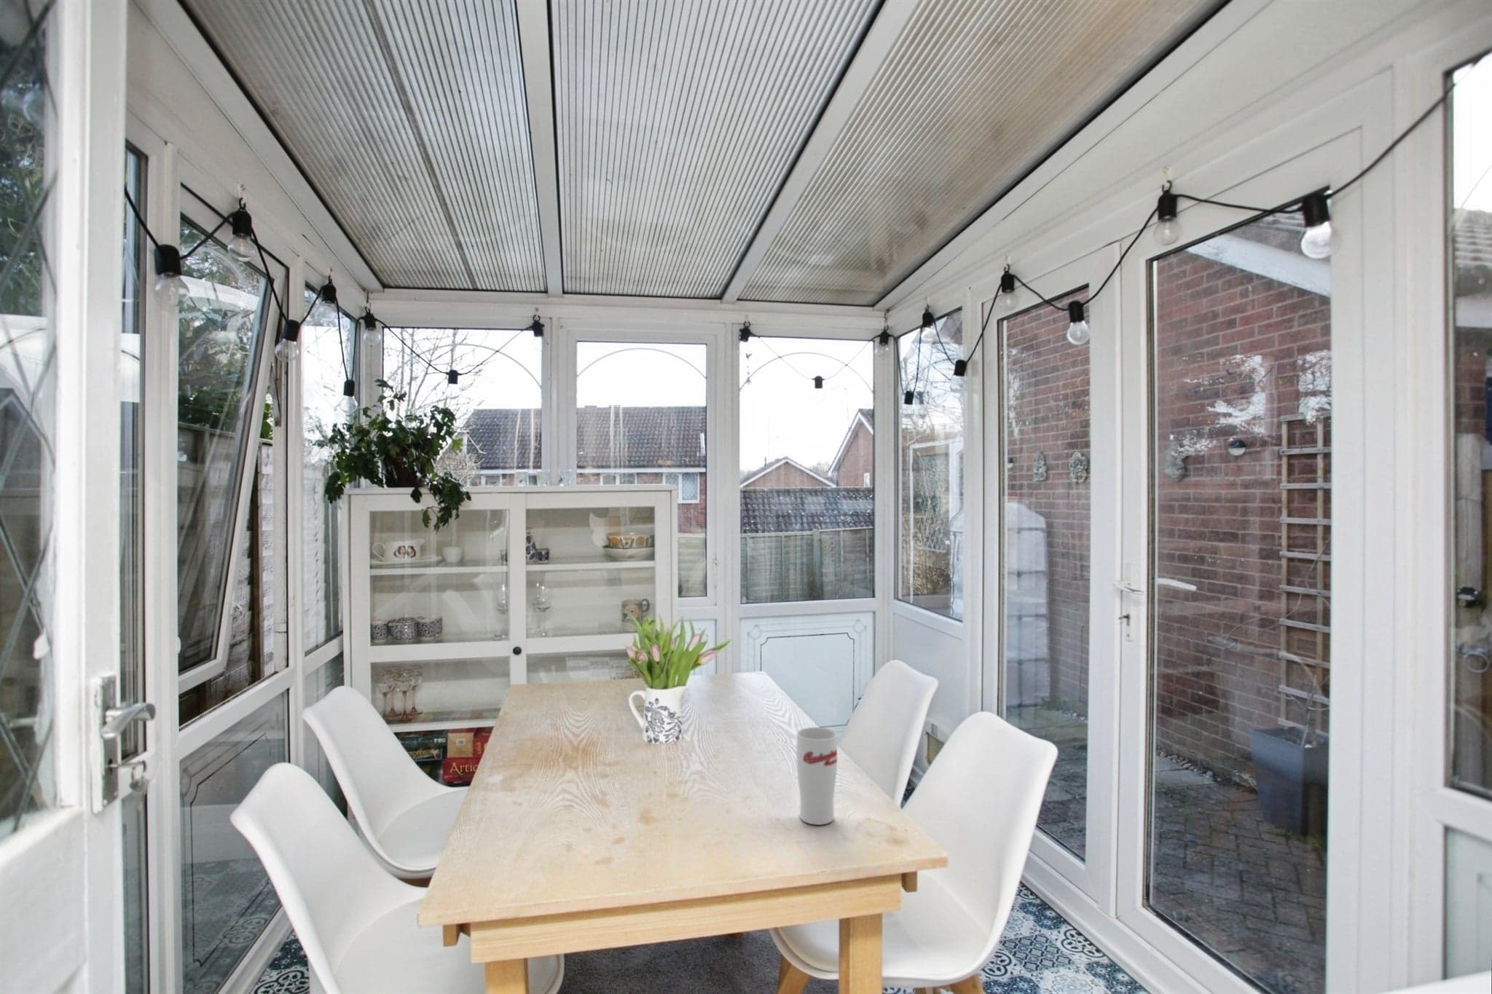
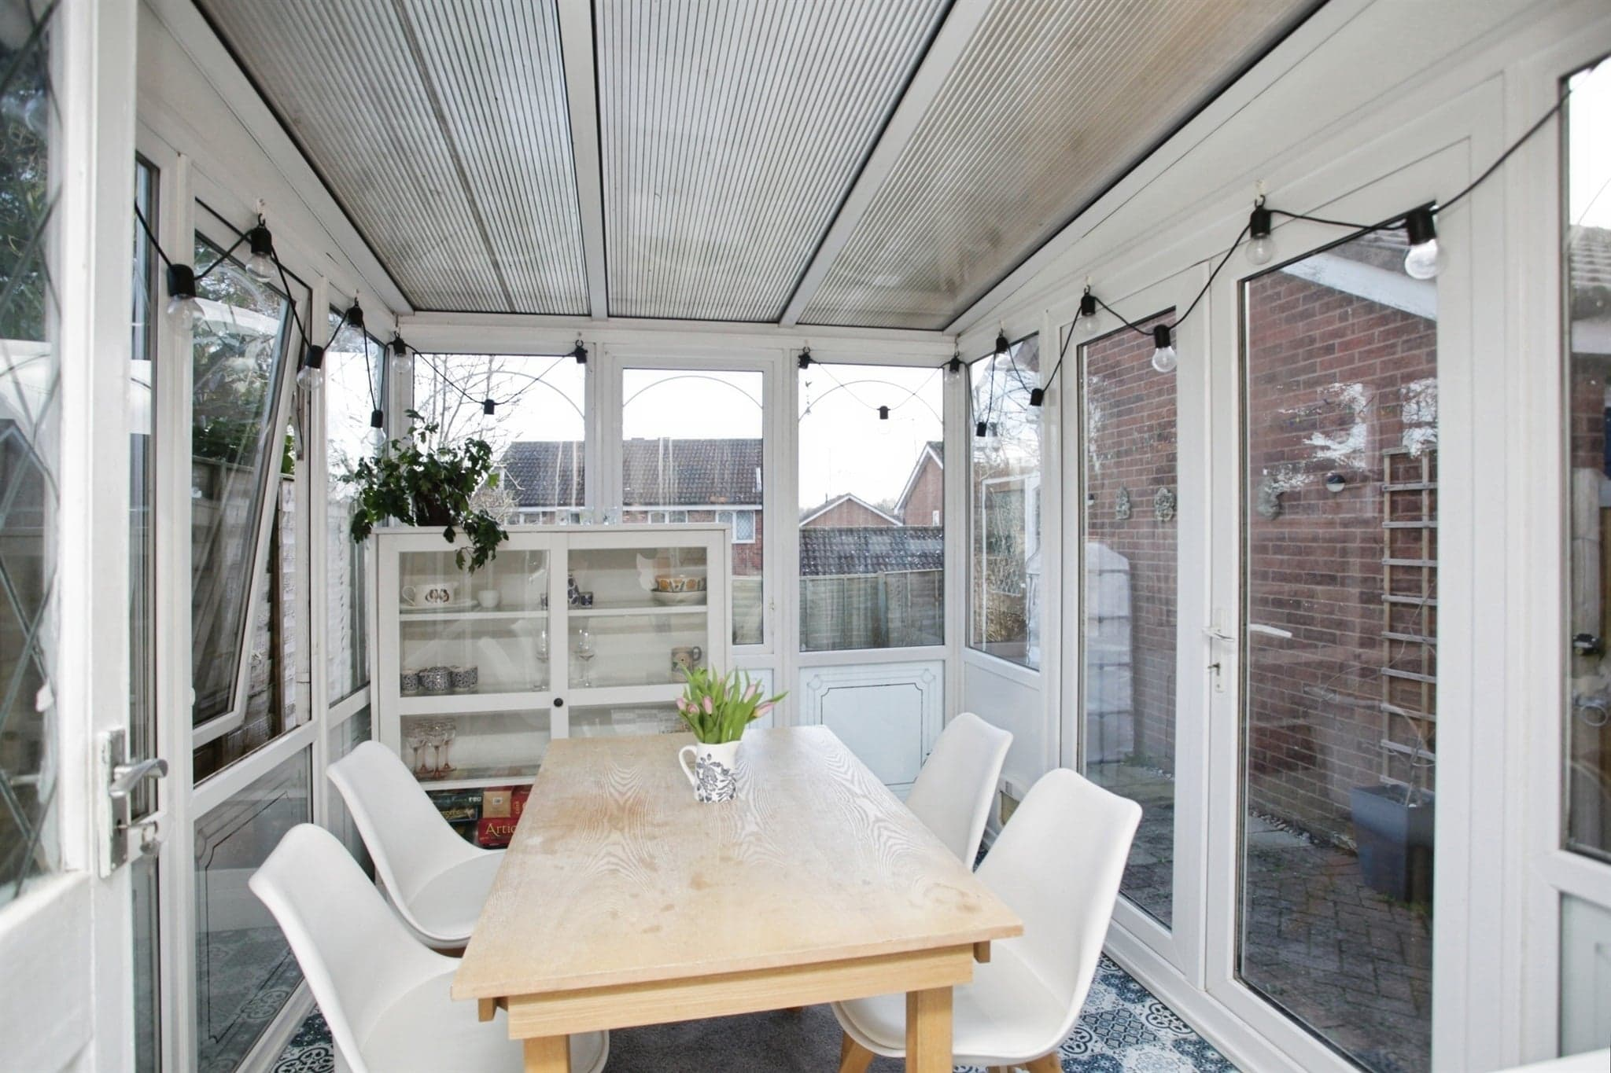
- cup (816, 775)
